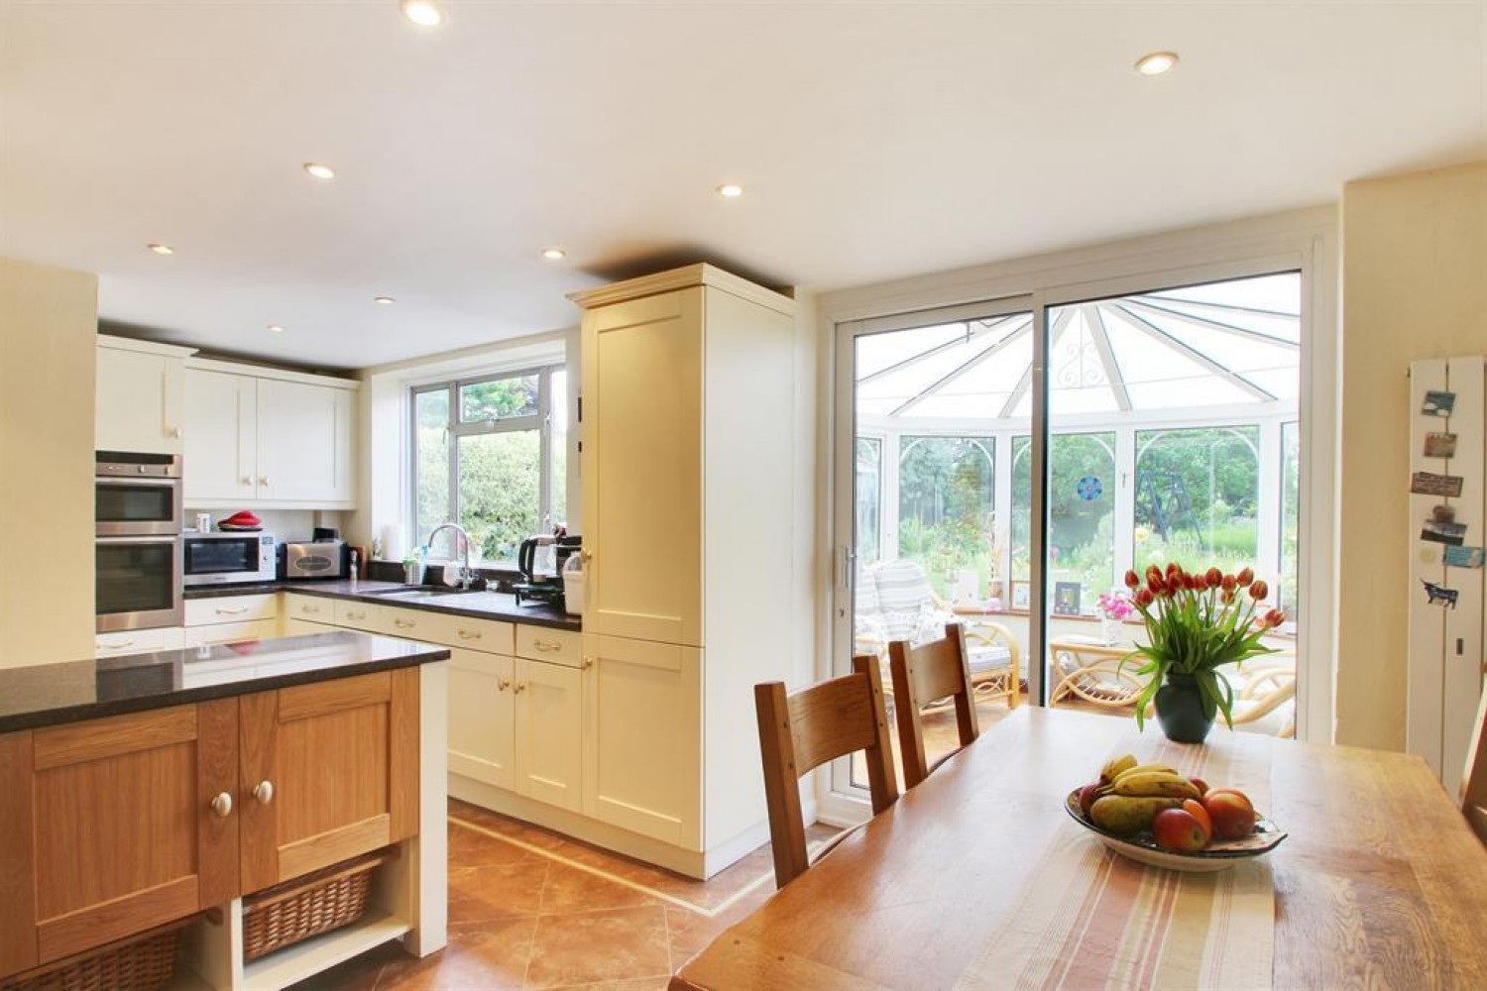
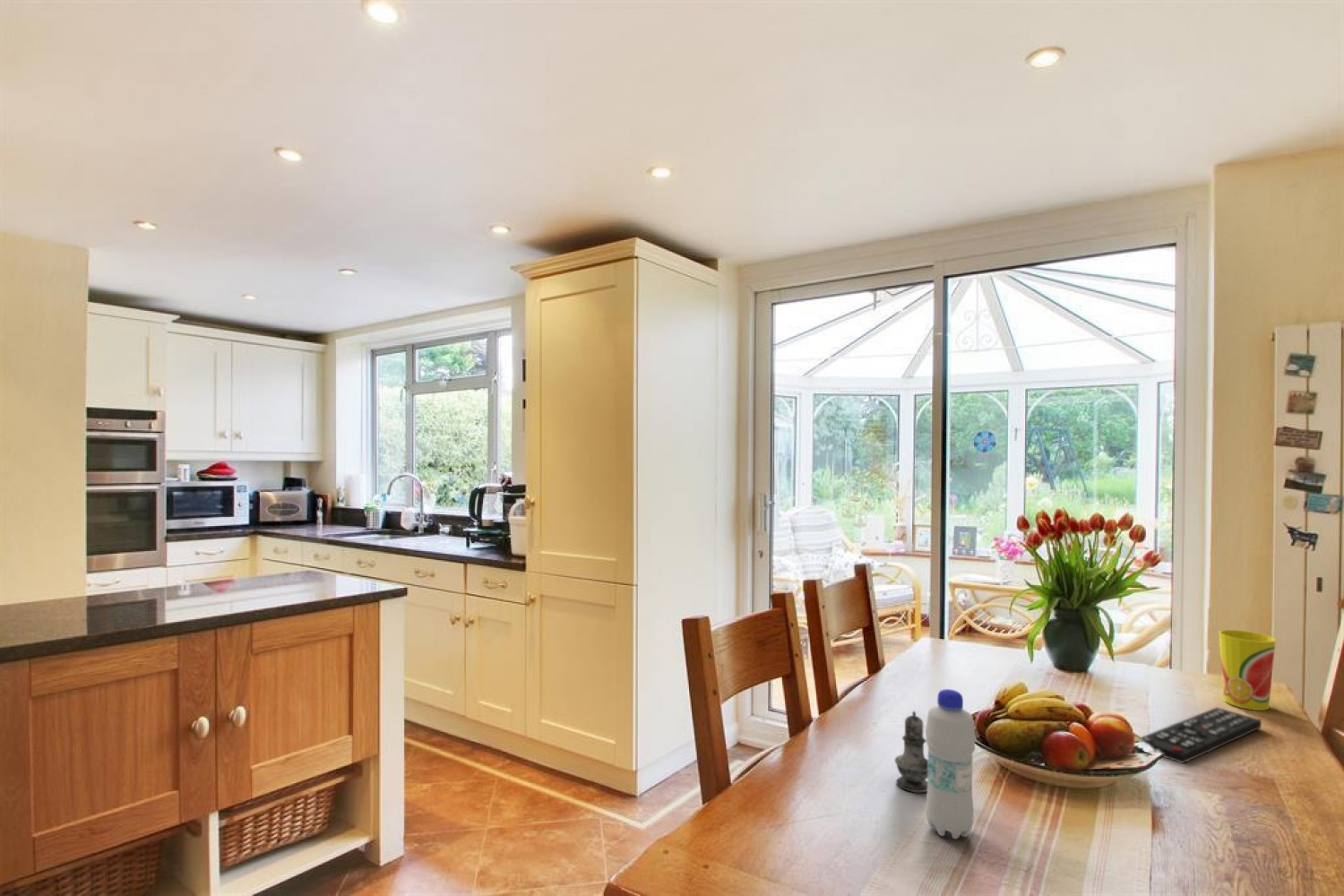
+ cup (1245, 669)
+ salt shaker (913, 747)
+ bottle (950, 760)
+ remote control (1200, 732)
